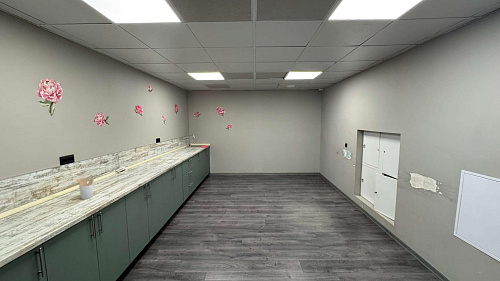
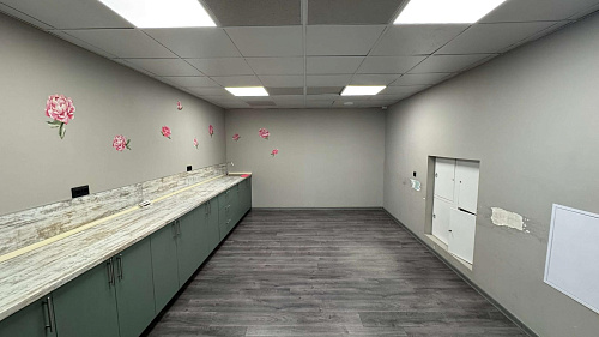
- utensil holder (84, 187)
